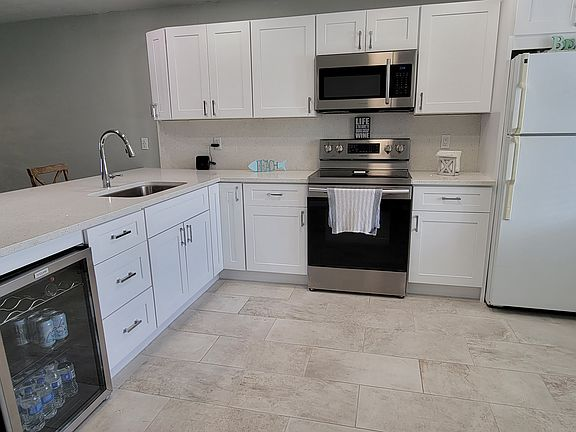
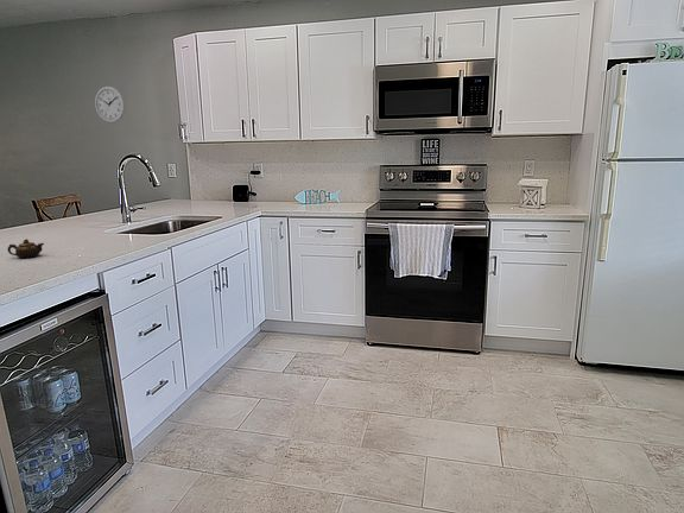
+ teapot (26, 247)
+ wall clock (109, 104)
